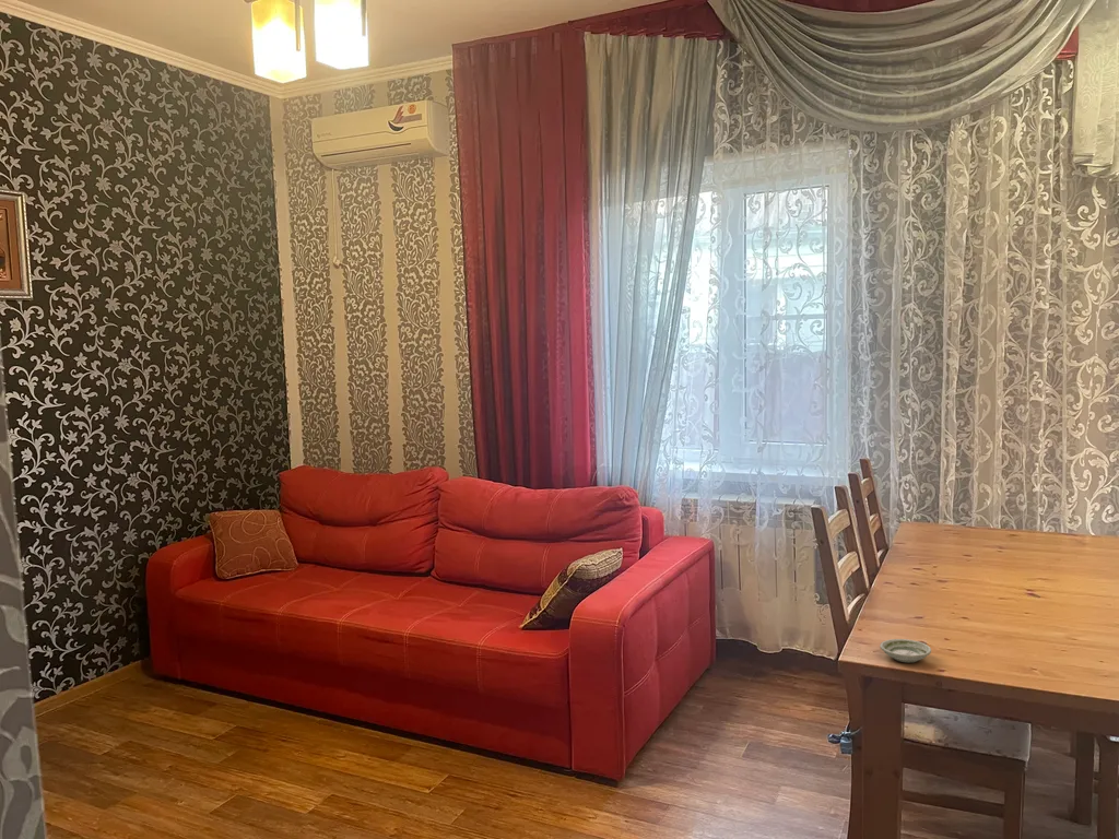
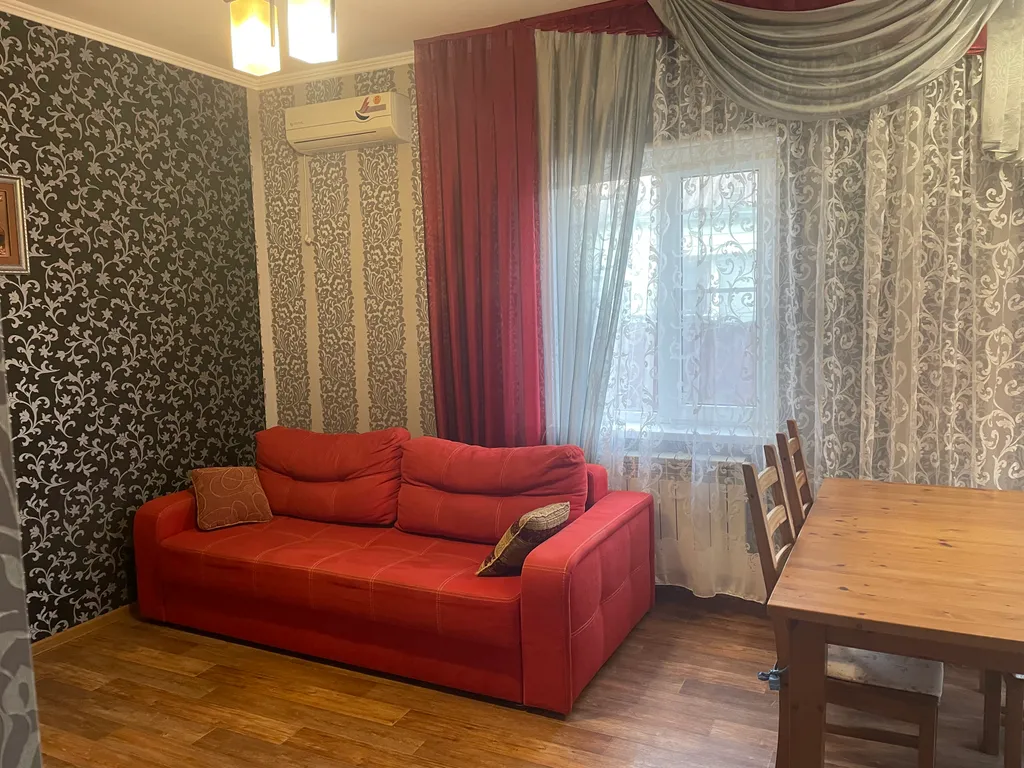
- saucer (905, 652)
